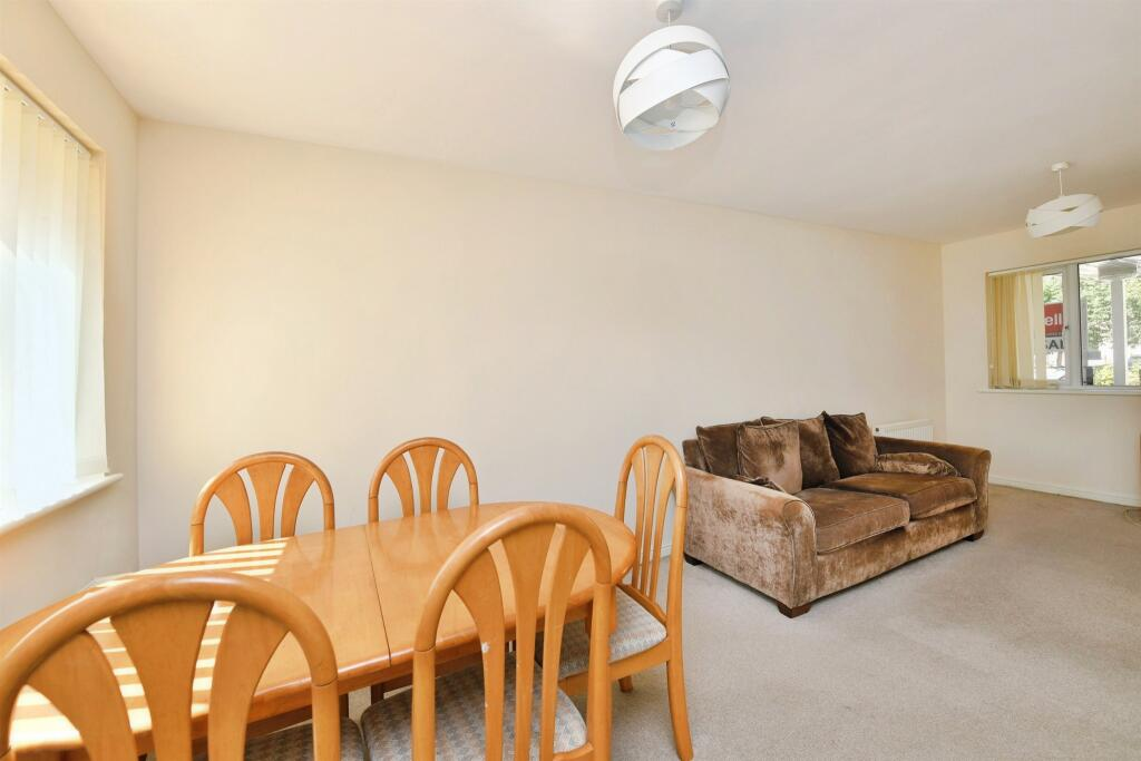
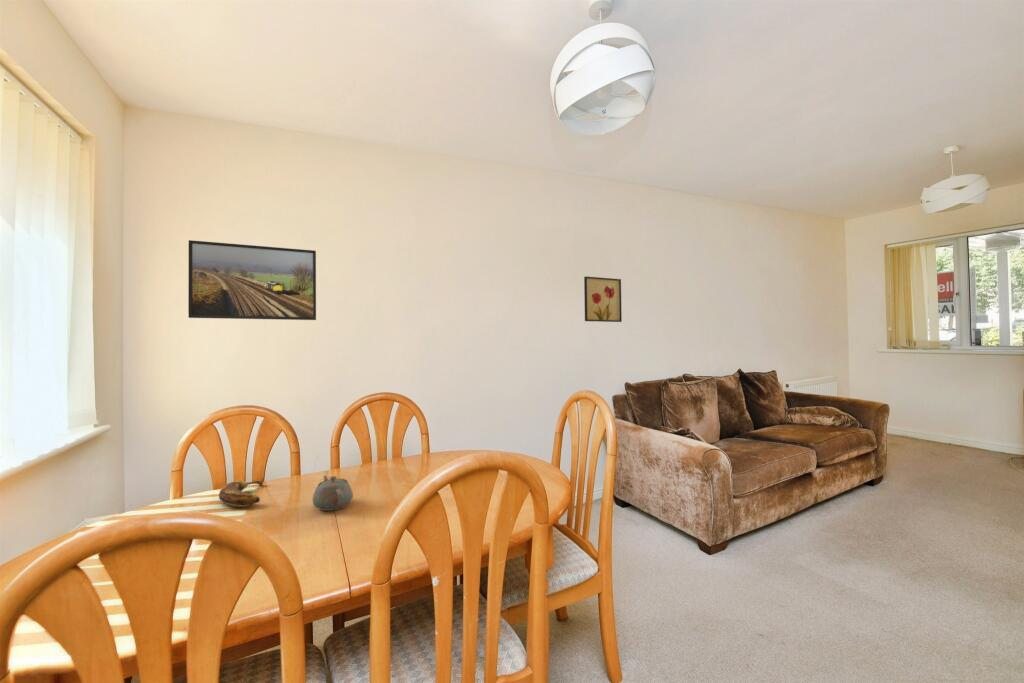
+ wall art (602, 299)
+ banana (244, 492)
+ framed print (255, 282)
+ teapot (332, 490)
